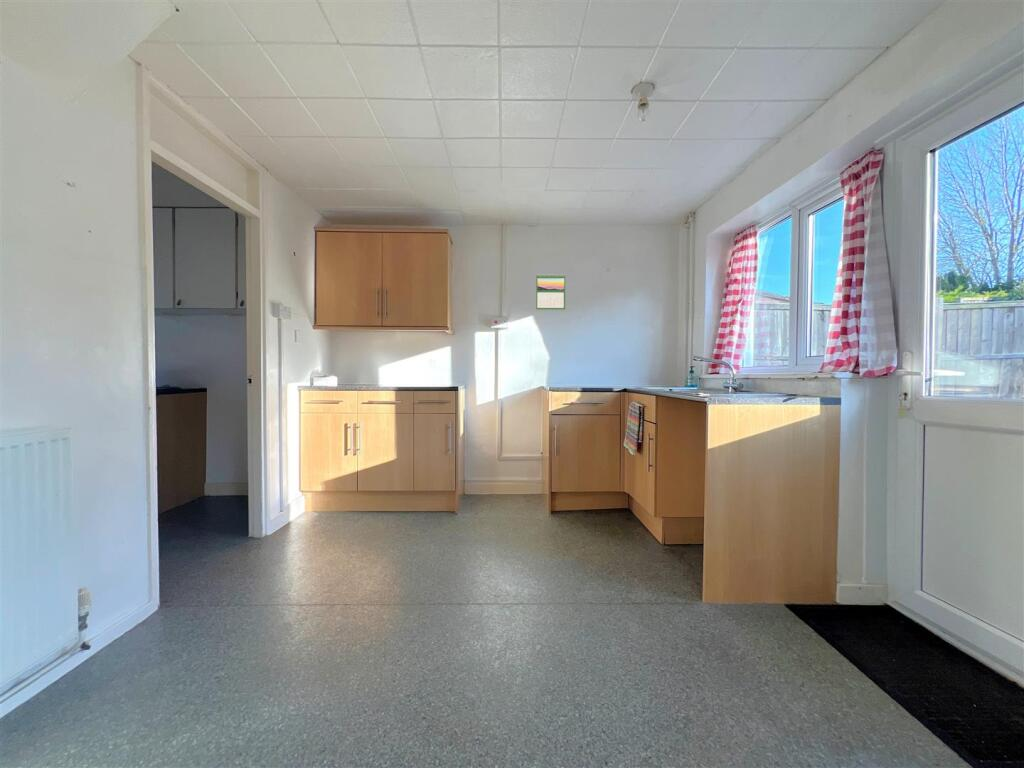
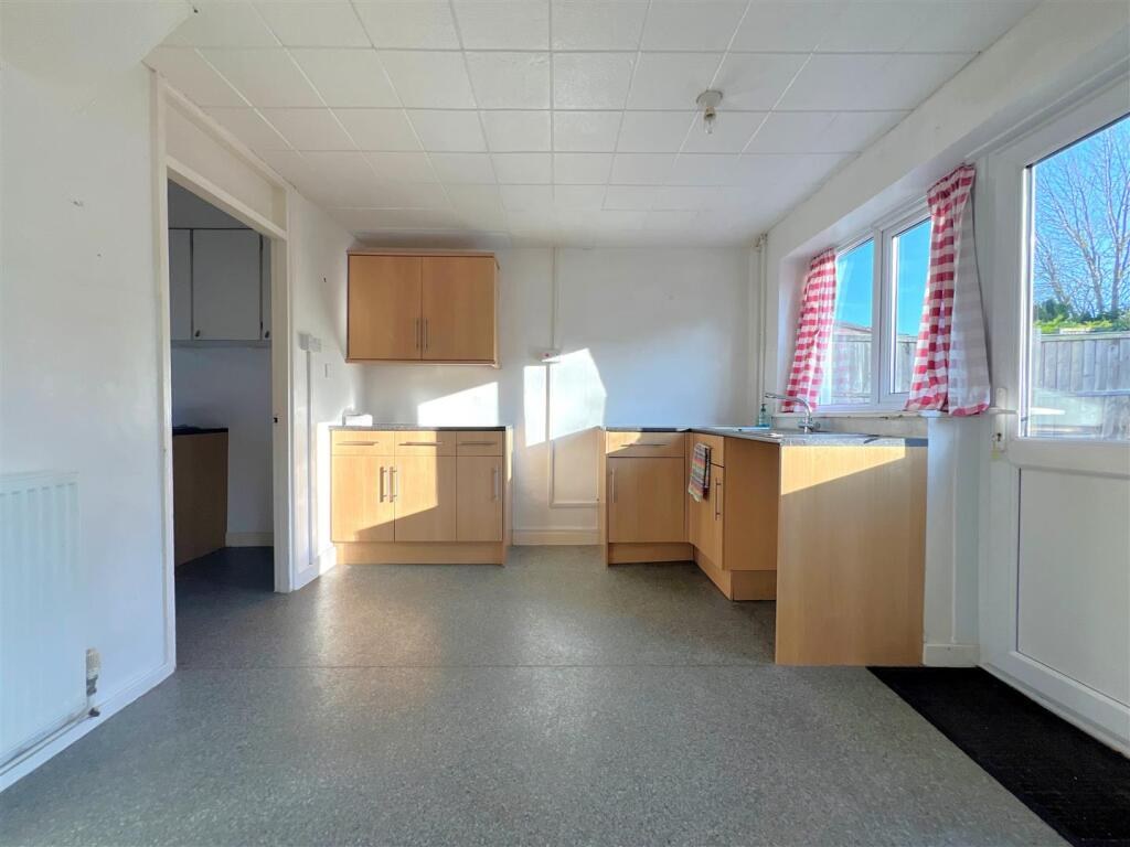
- calendar (550, 291)
